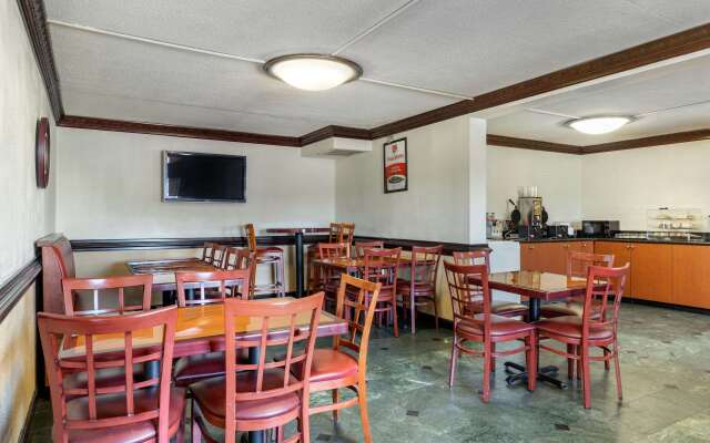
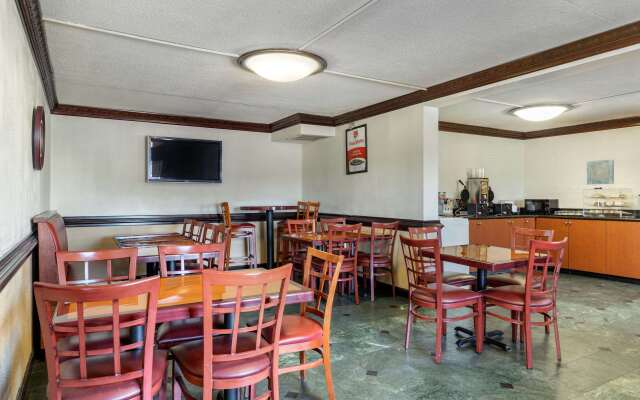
+ wall art (600, 172)
